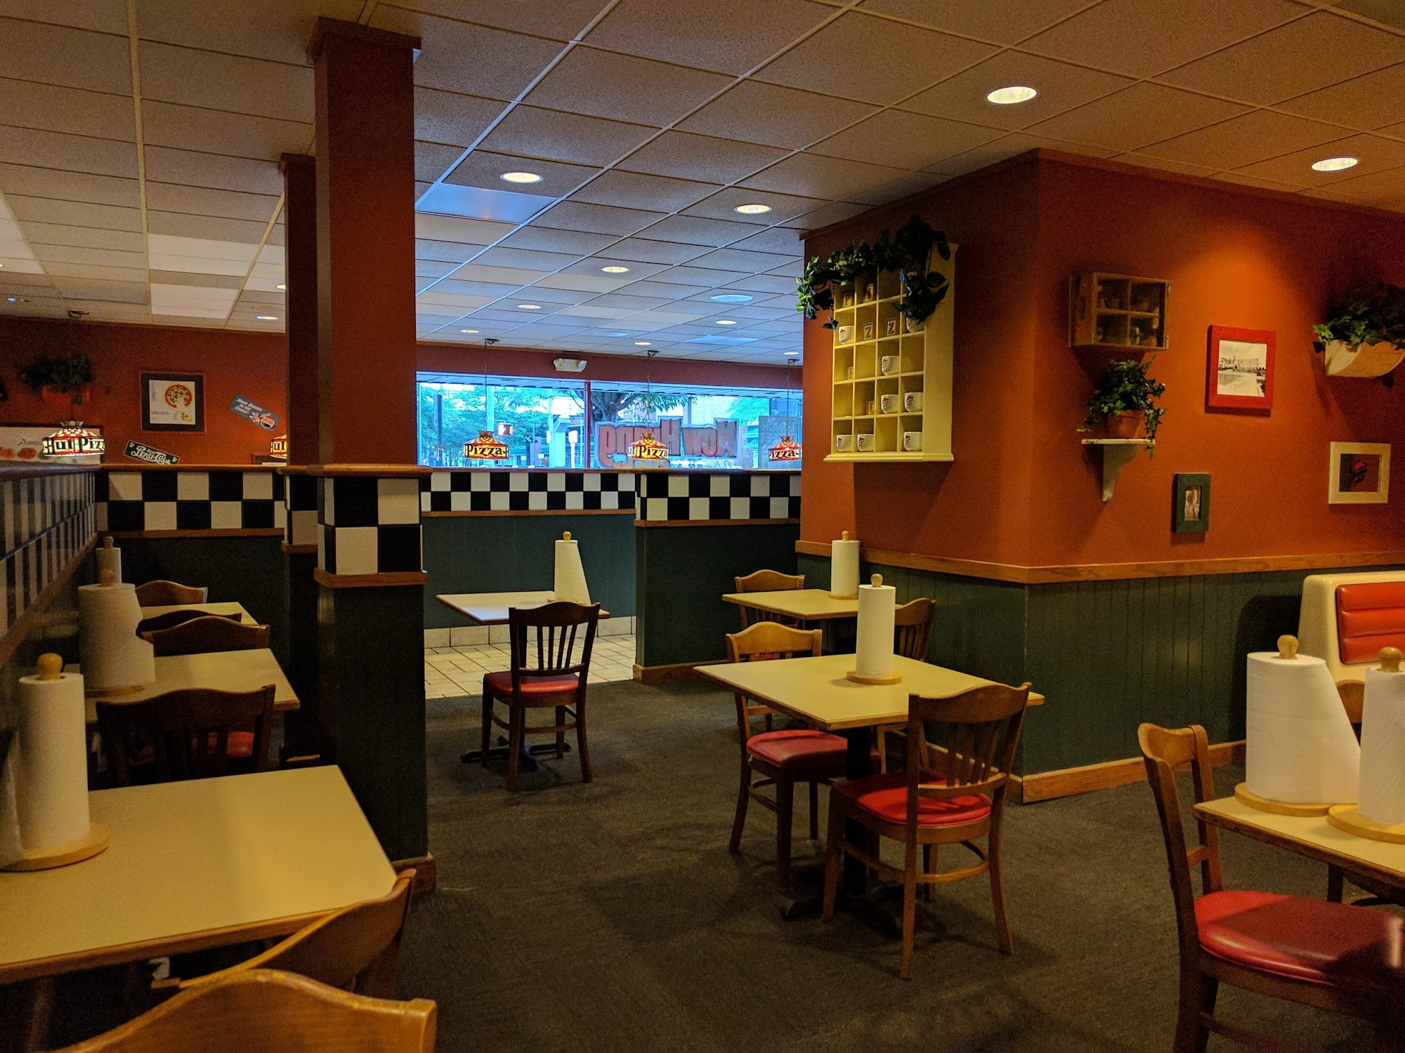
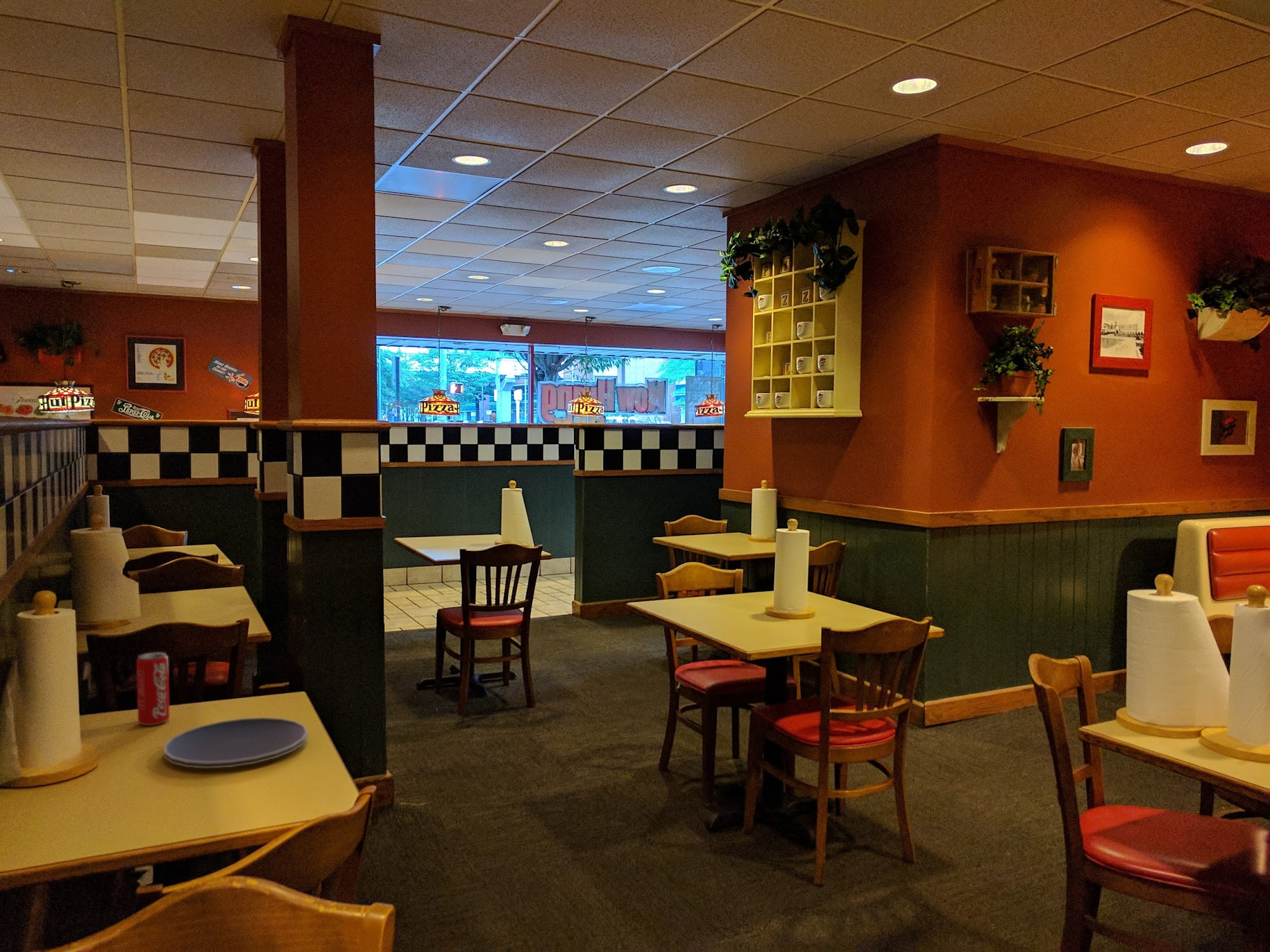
+ plate (237, 743)
+ beverage can (153, 688)
